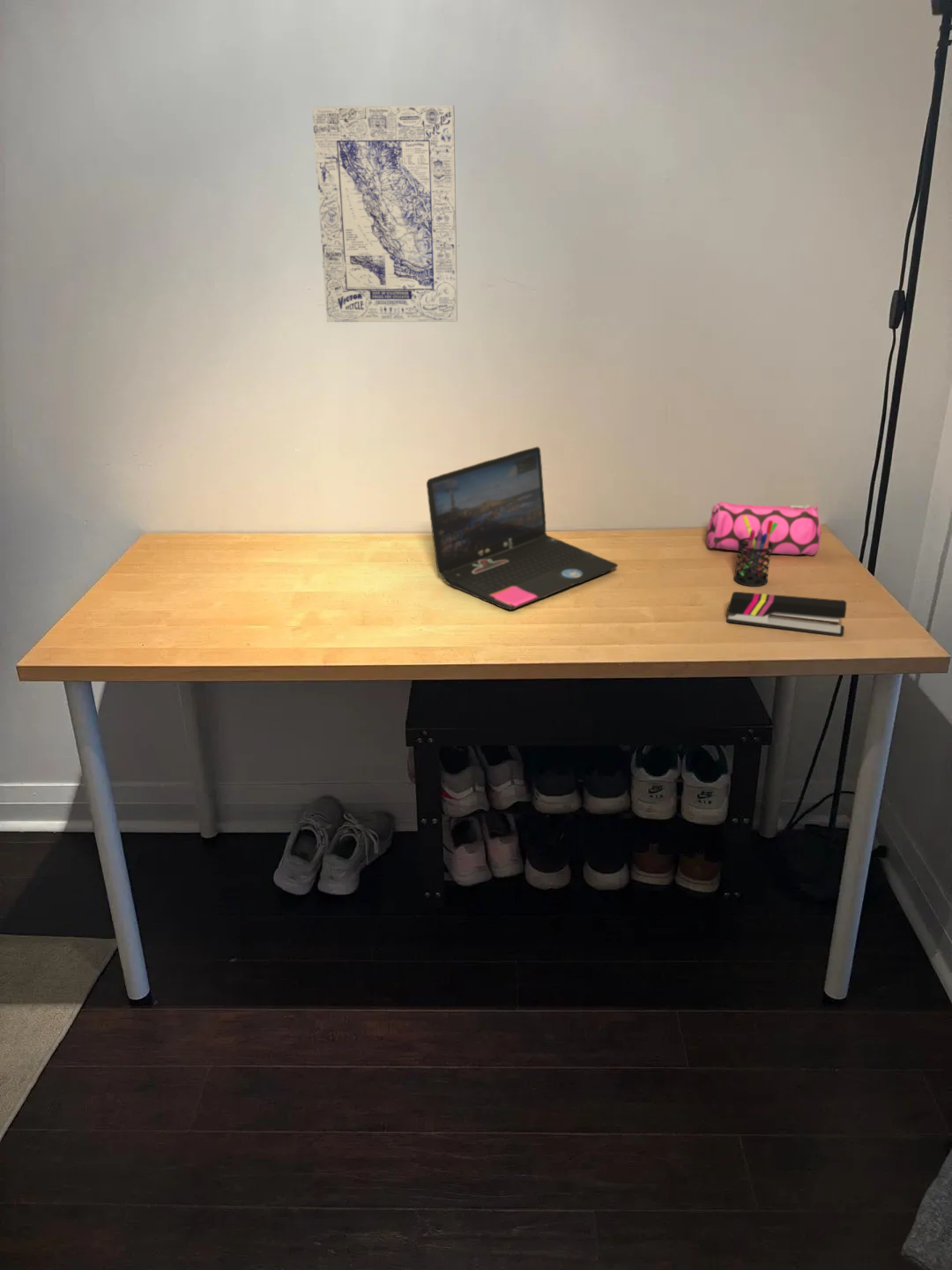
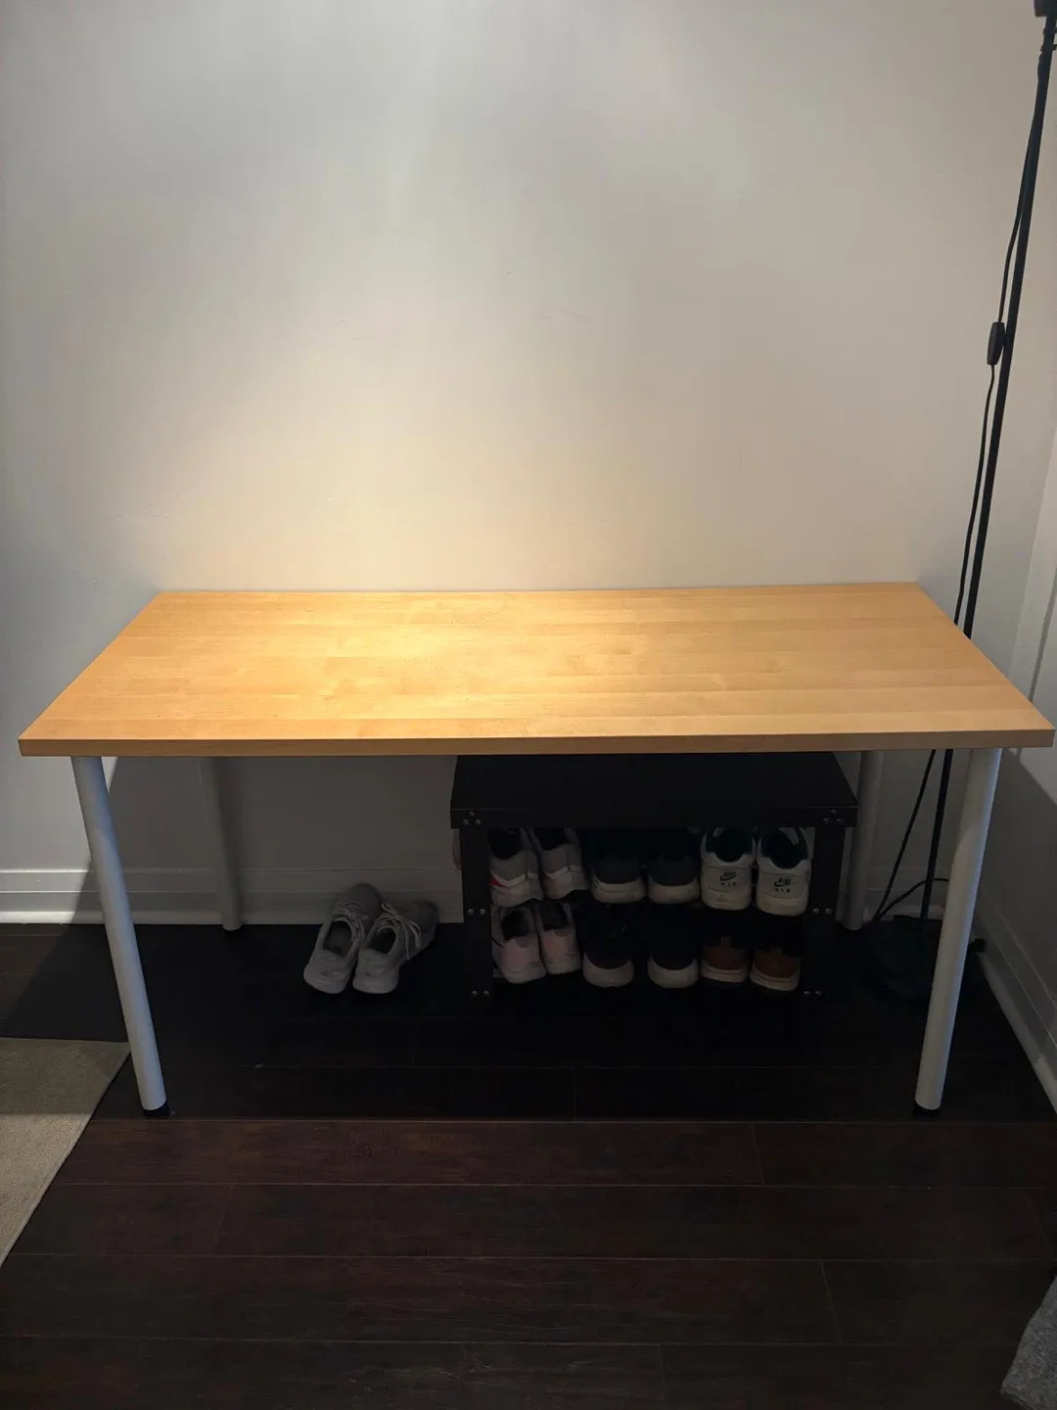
- pen holder (759, 548)
- laptop (524, 526)
- stapler (785, 611)
- wall art (388, 218)
- pencil case (762, 527)
